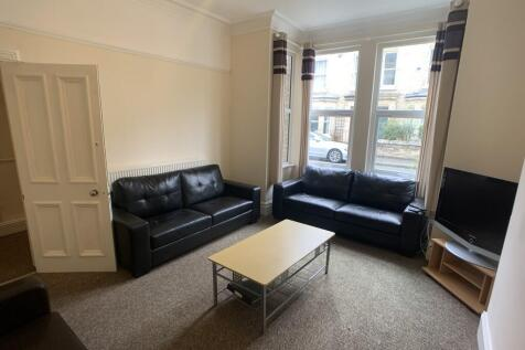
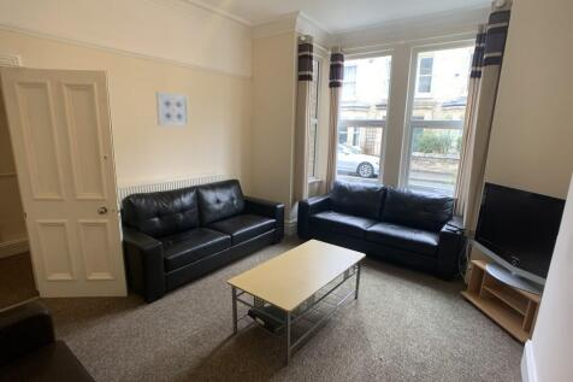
+ wall art (173, 110)
